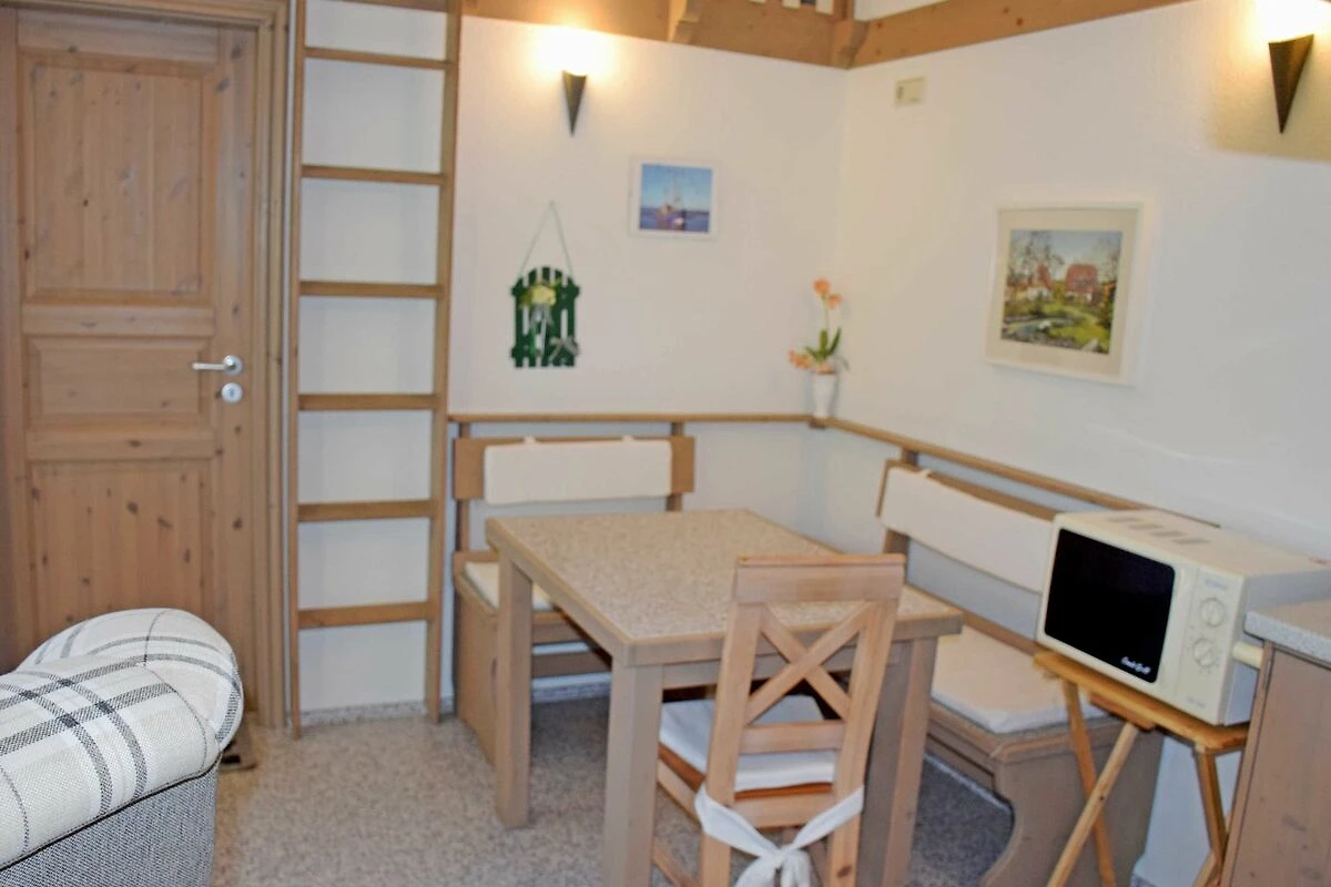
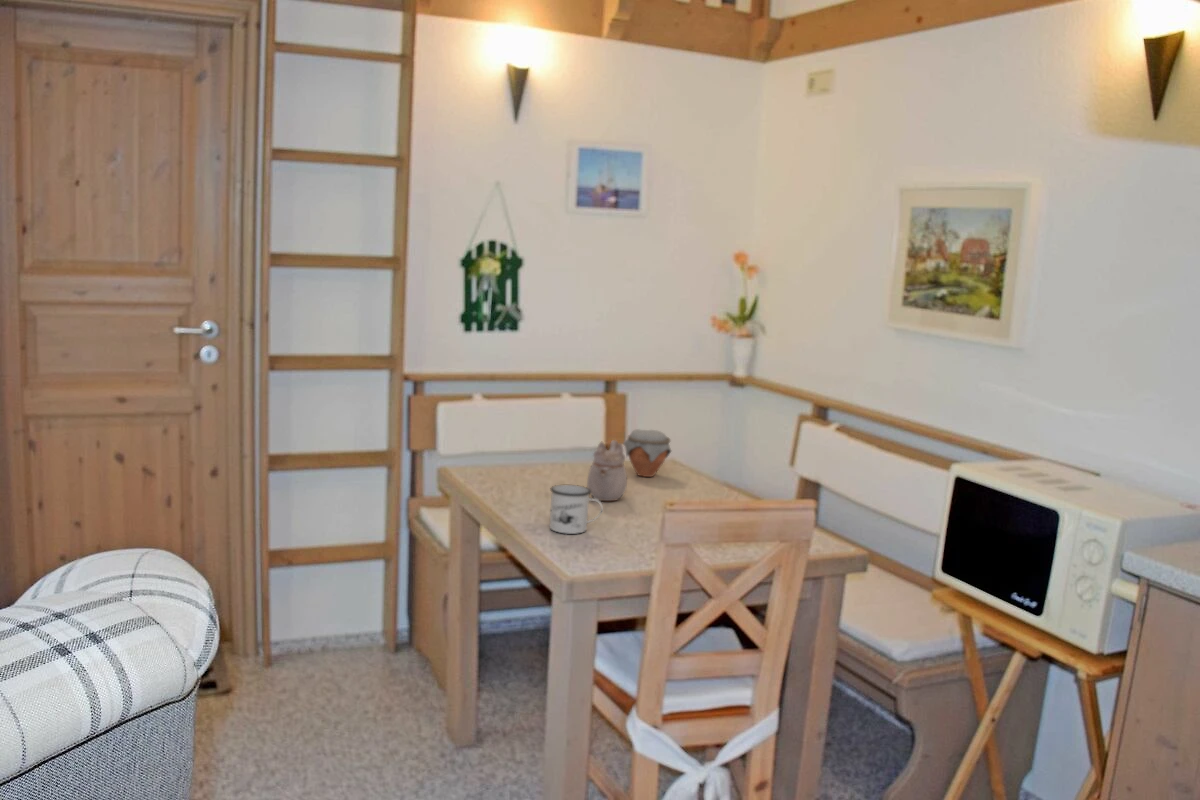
+ mug (575, 509)
+ teapot (608, 470)
+ jar (647, 453)
